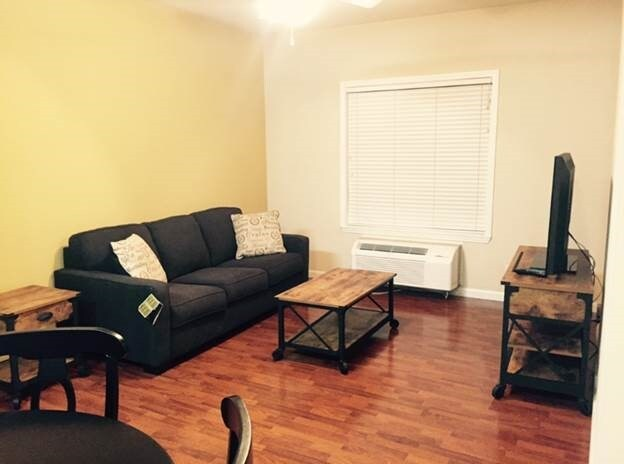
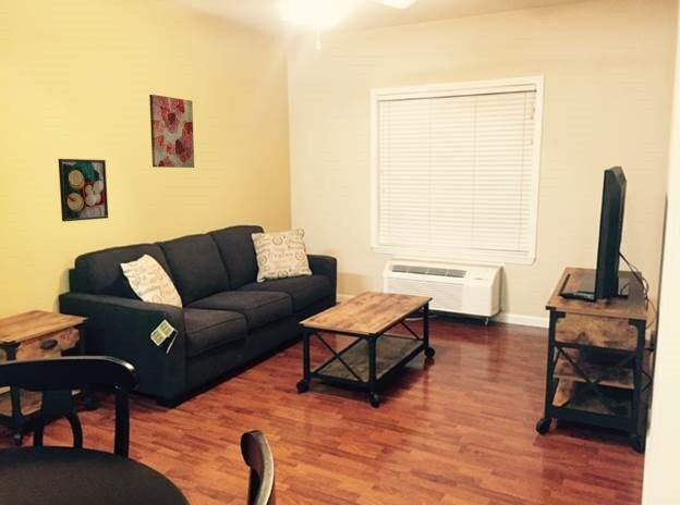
+ wall art (172, 133)
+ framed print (84, 189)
